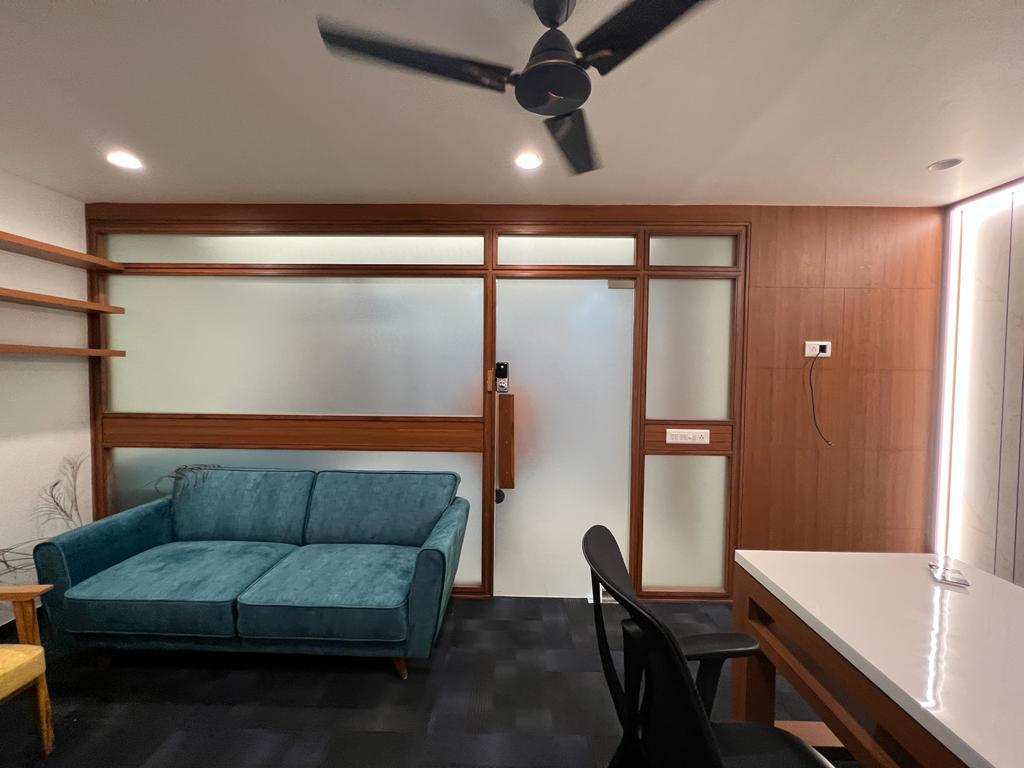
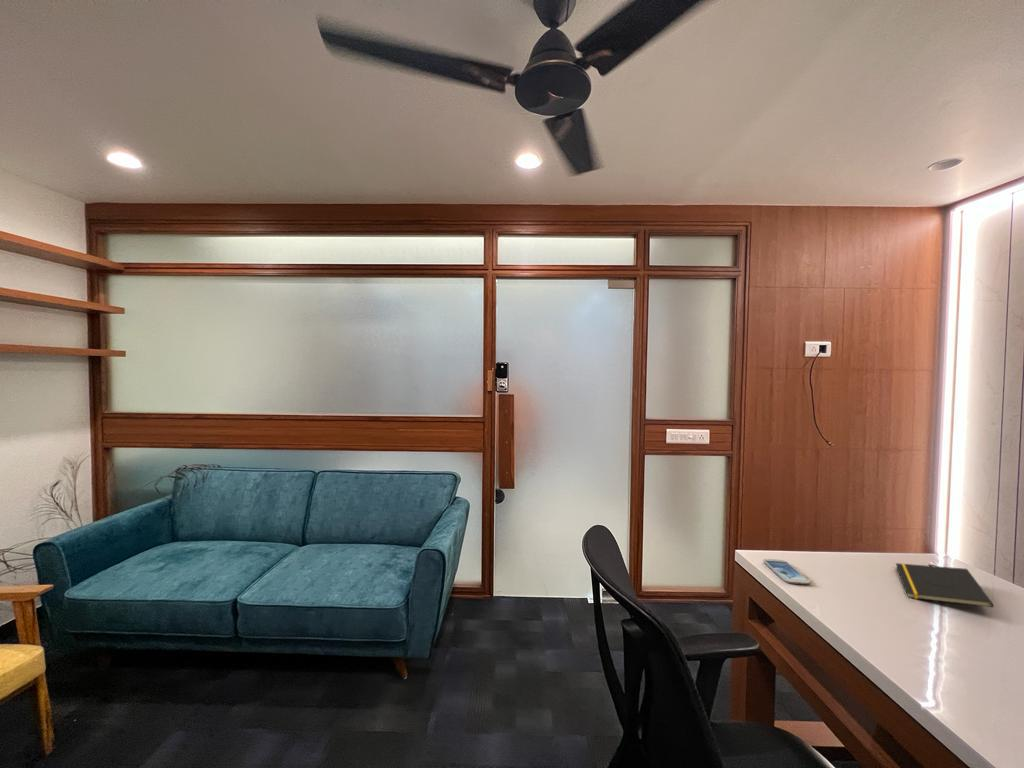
+ smartphone (785, 571)
+ notepad (938, 582)
